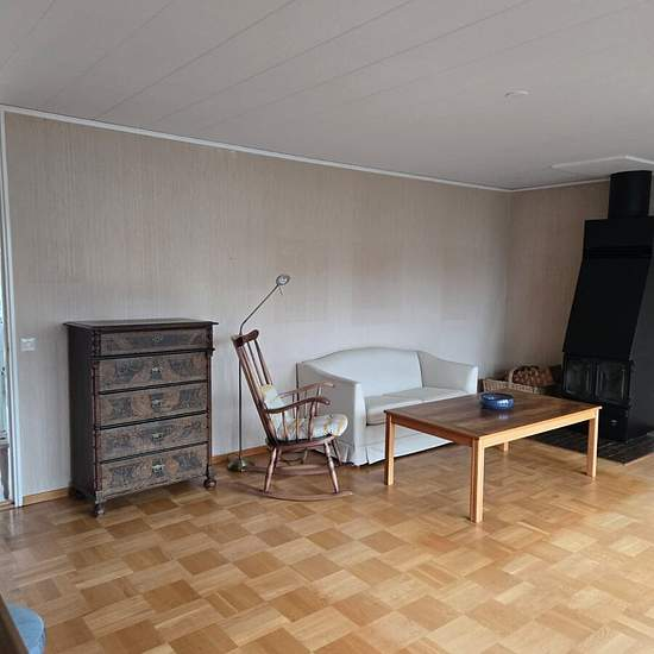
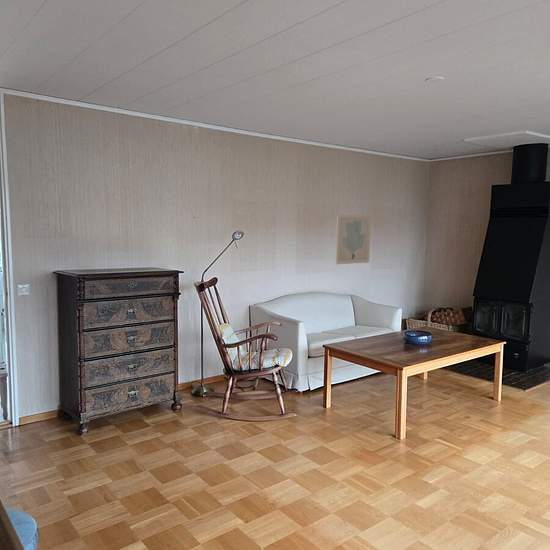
+ wall art (353, 239)
